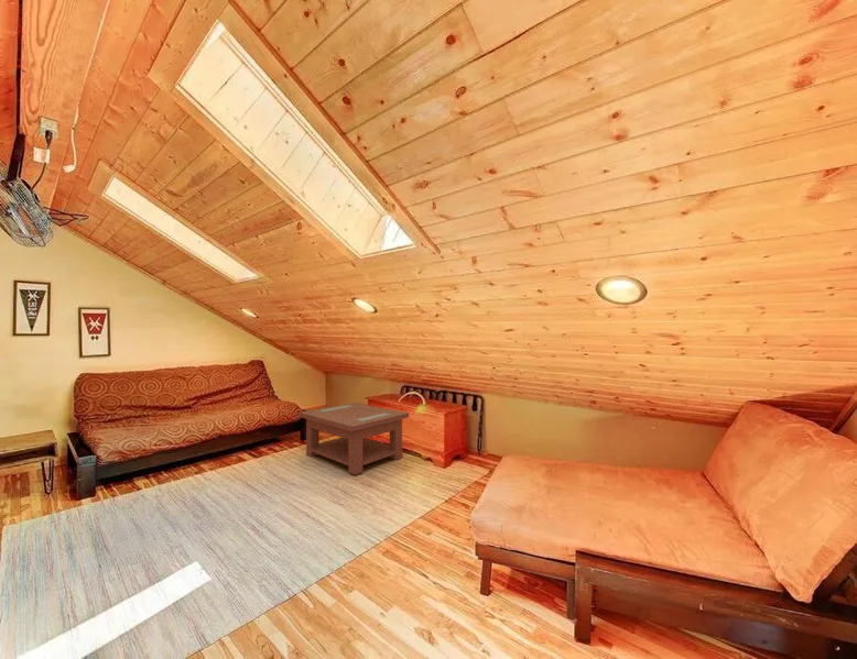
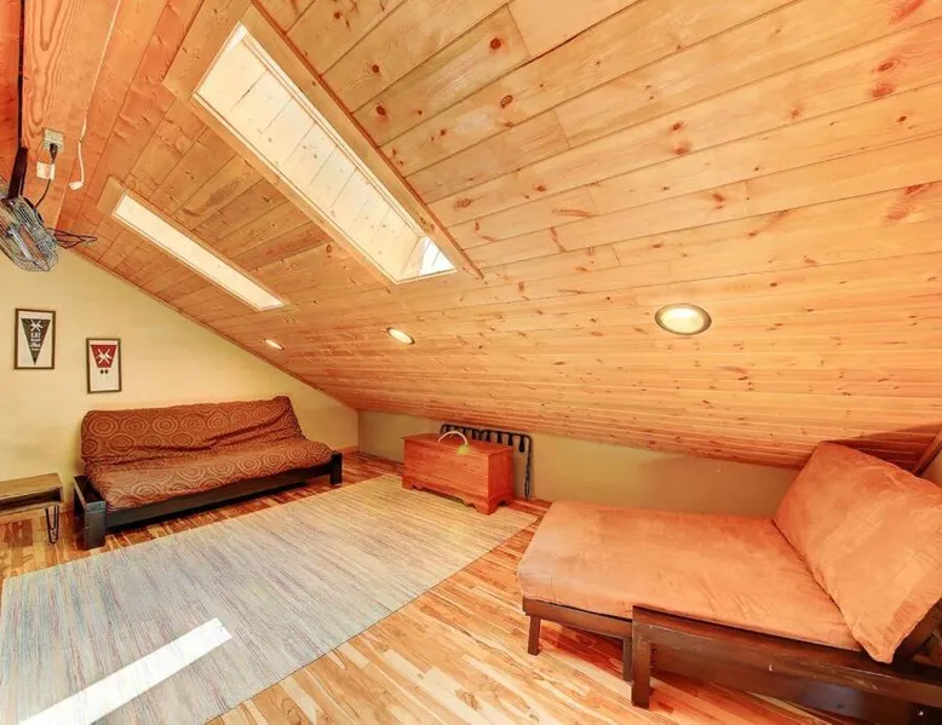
- coffee table (354, 433)
